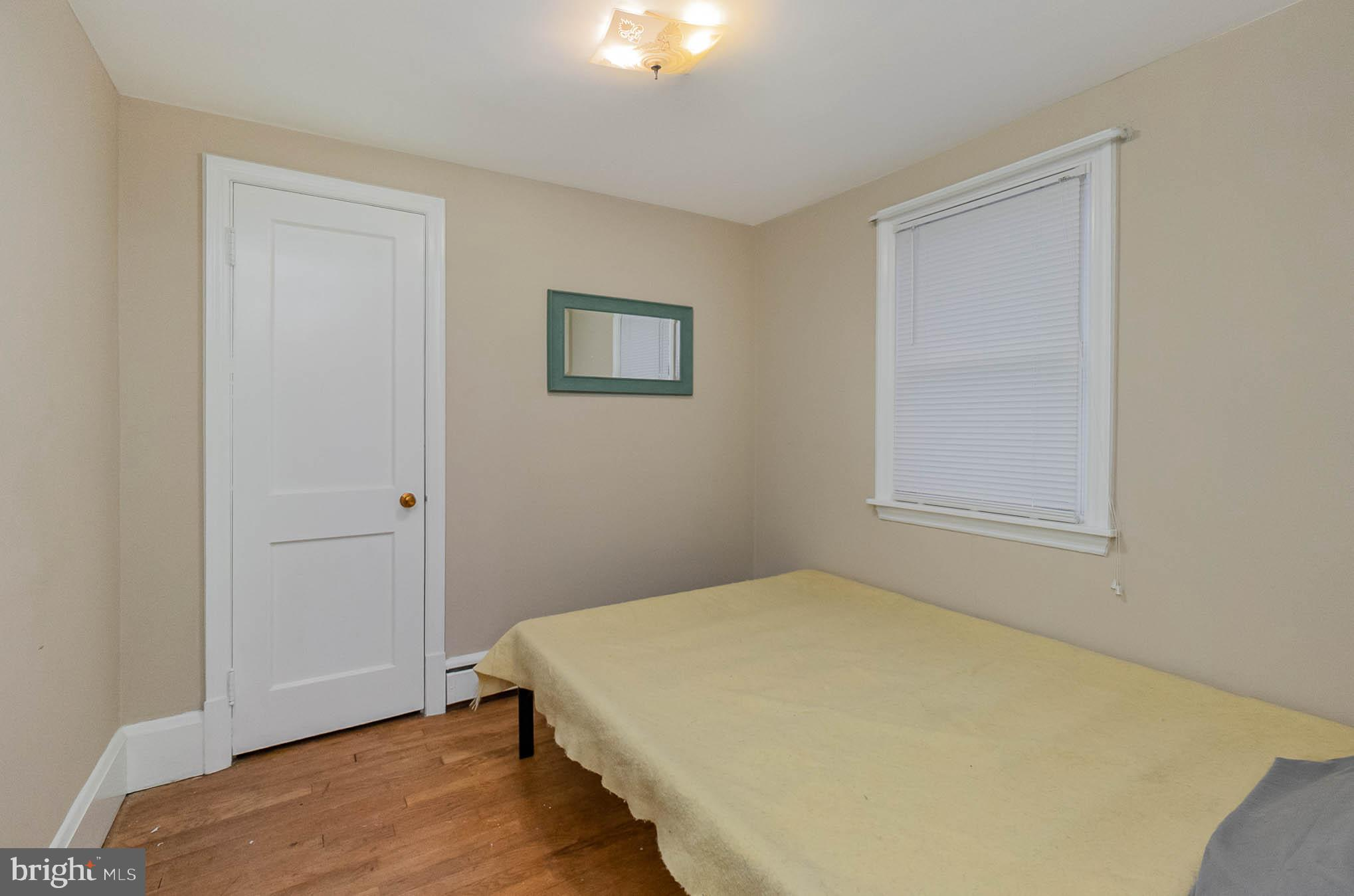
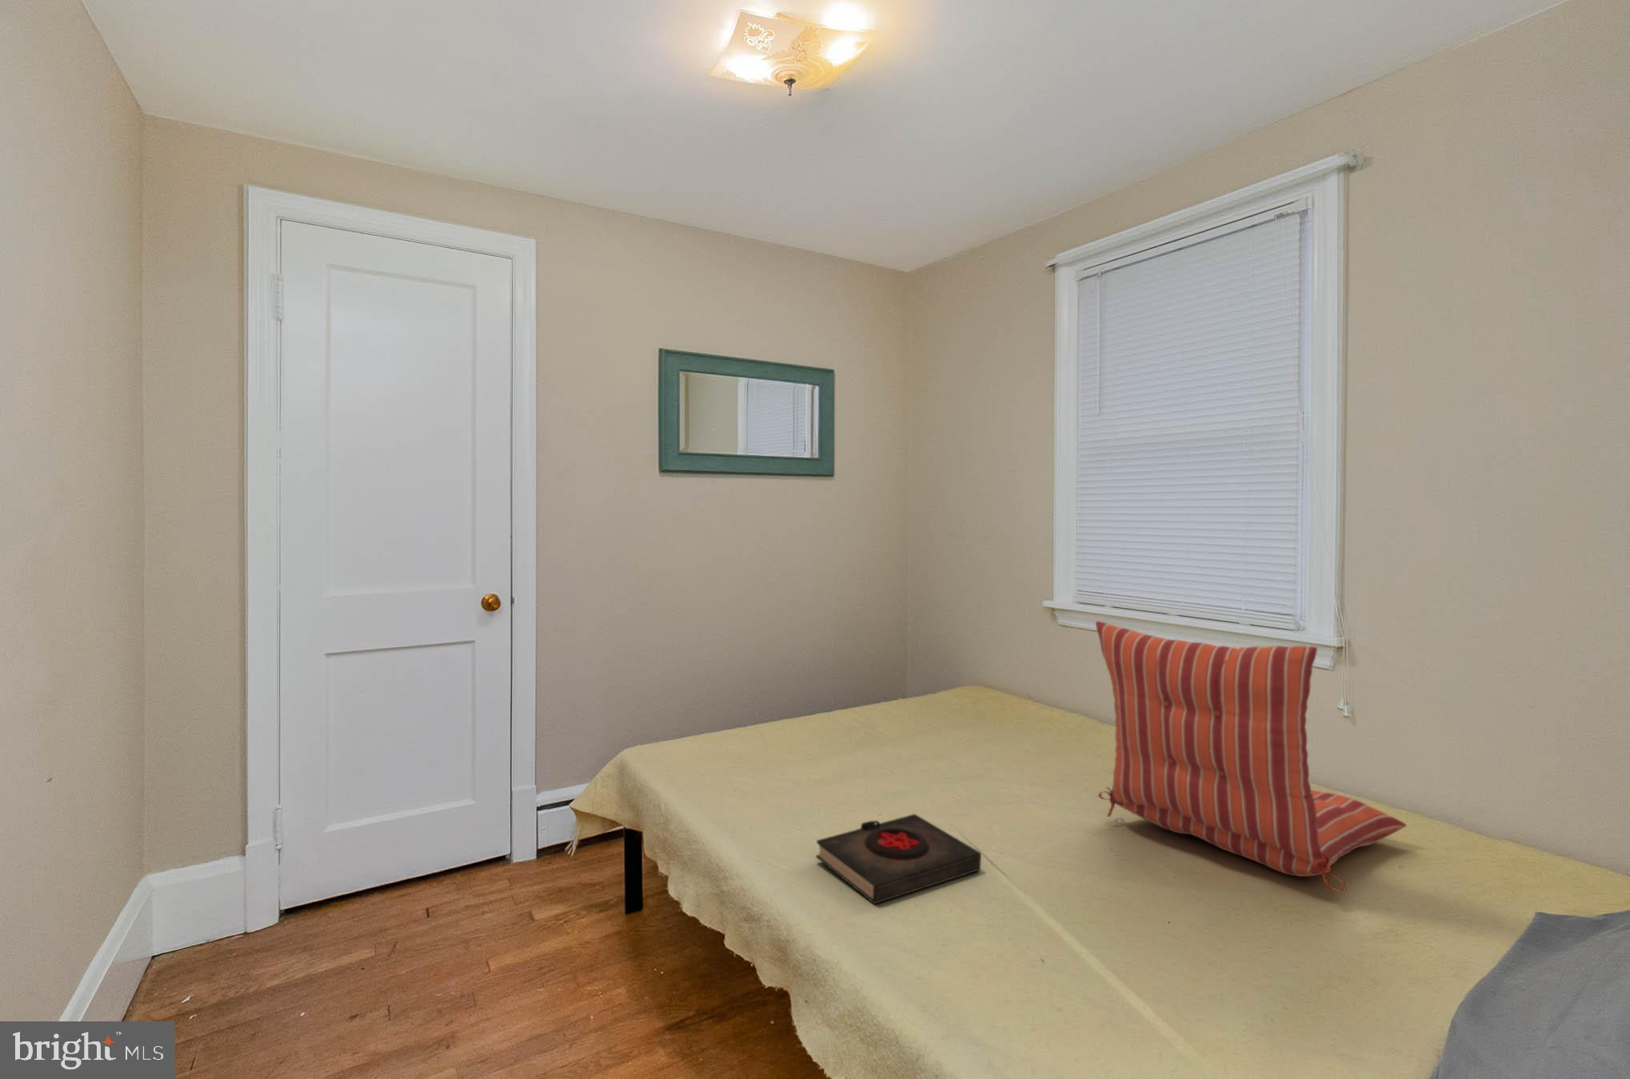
+ book (897, 851)
+ seat cushion (1242, 732)
